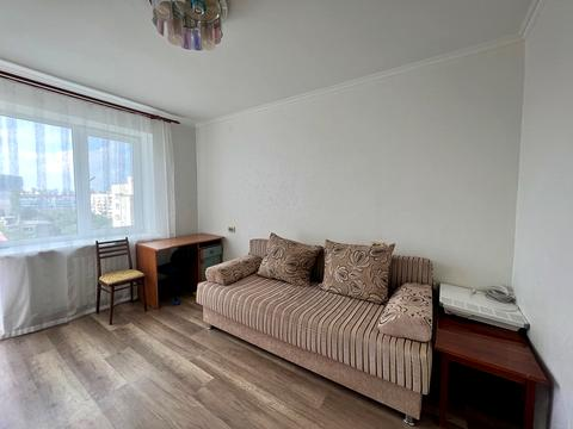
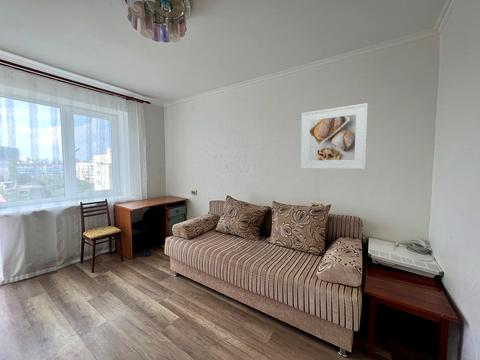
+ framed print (331, 139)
